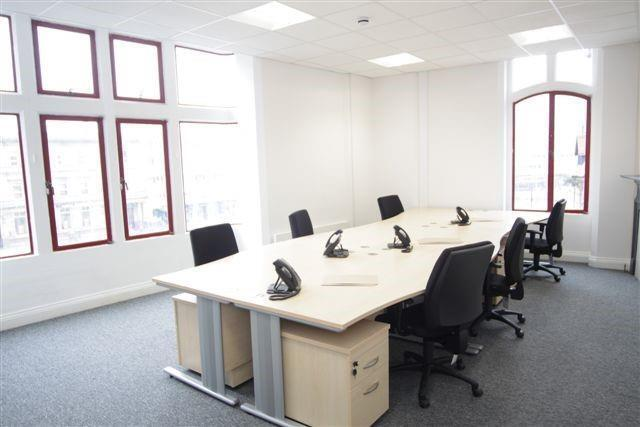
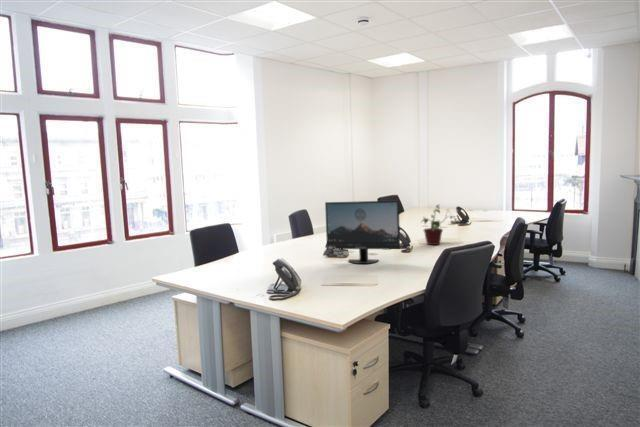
+ potted plant (439, 224)
+ monitor (362, 231)
